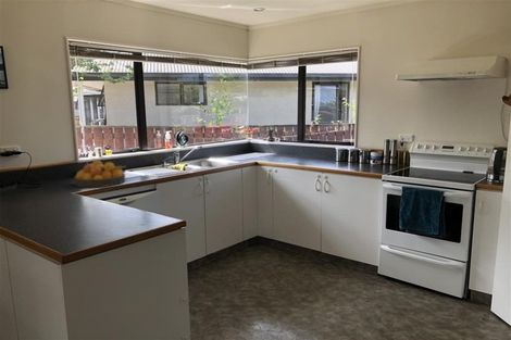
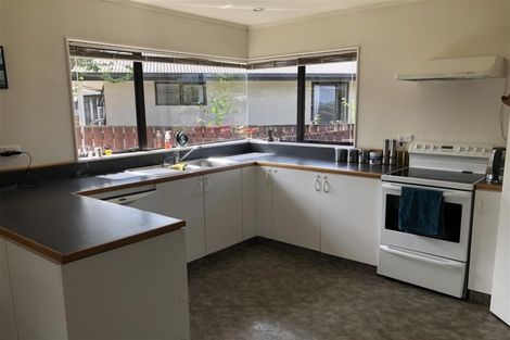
- fruit bowl (99, 172)
